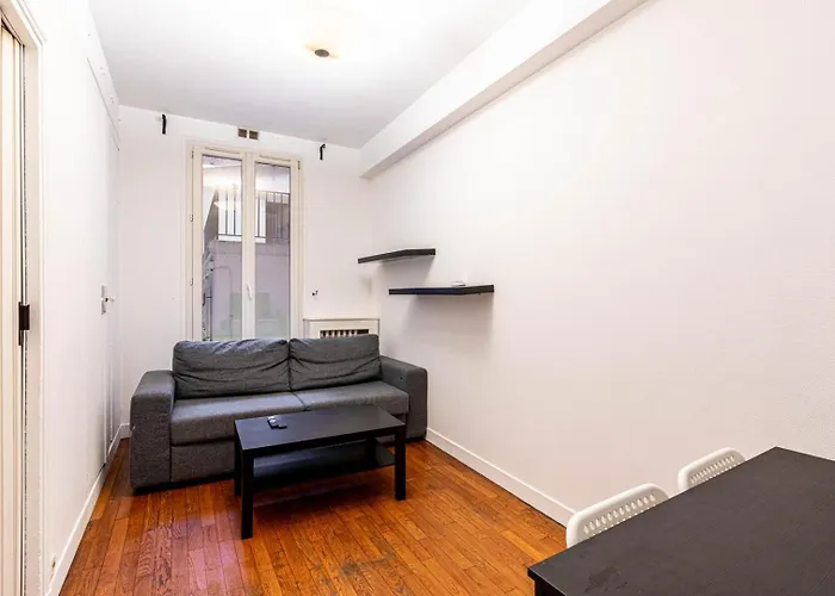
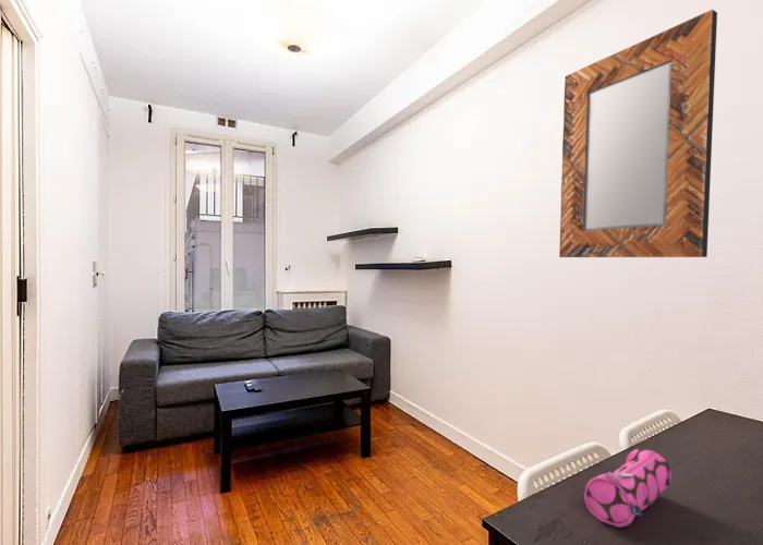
+ home mirror (626, 154)
+ pencil case (631, 482)
